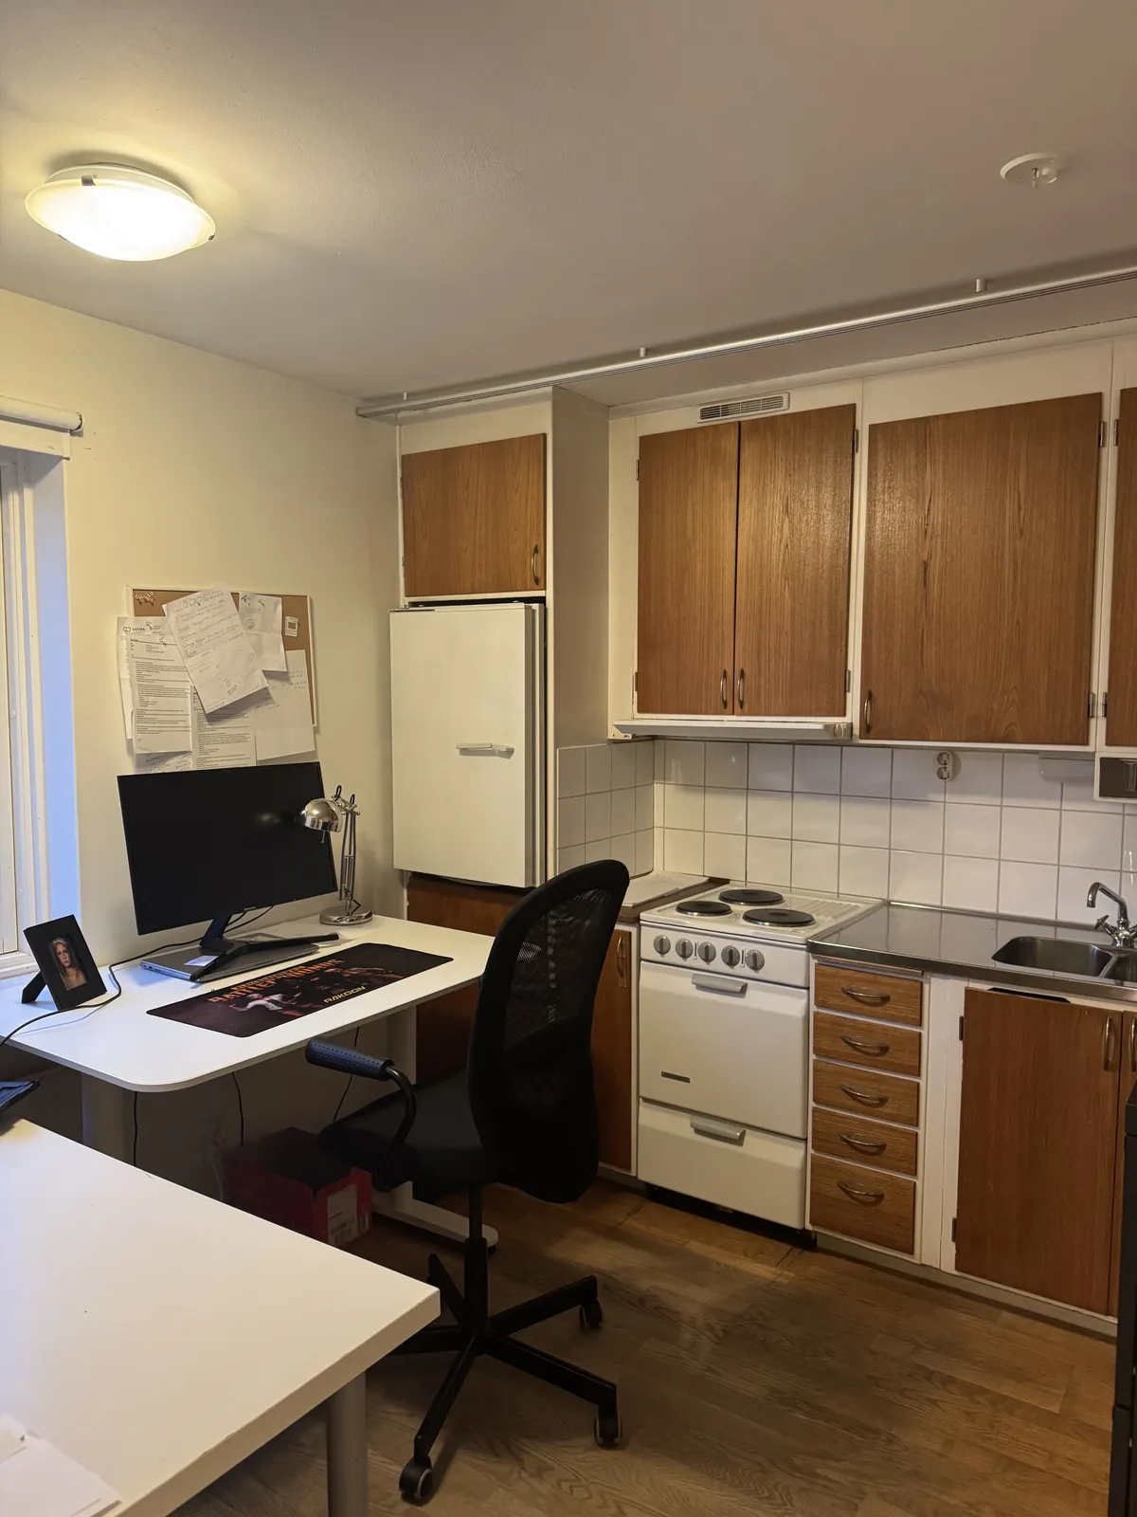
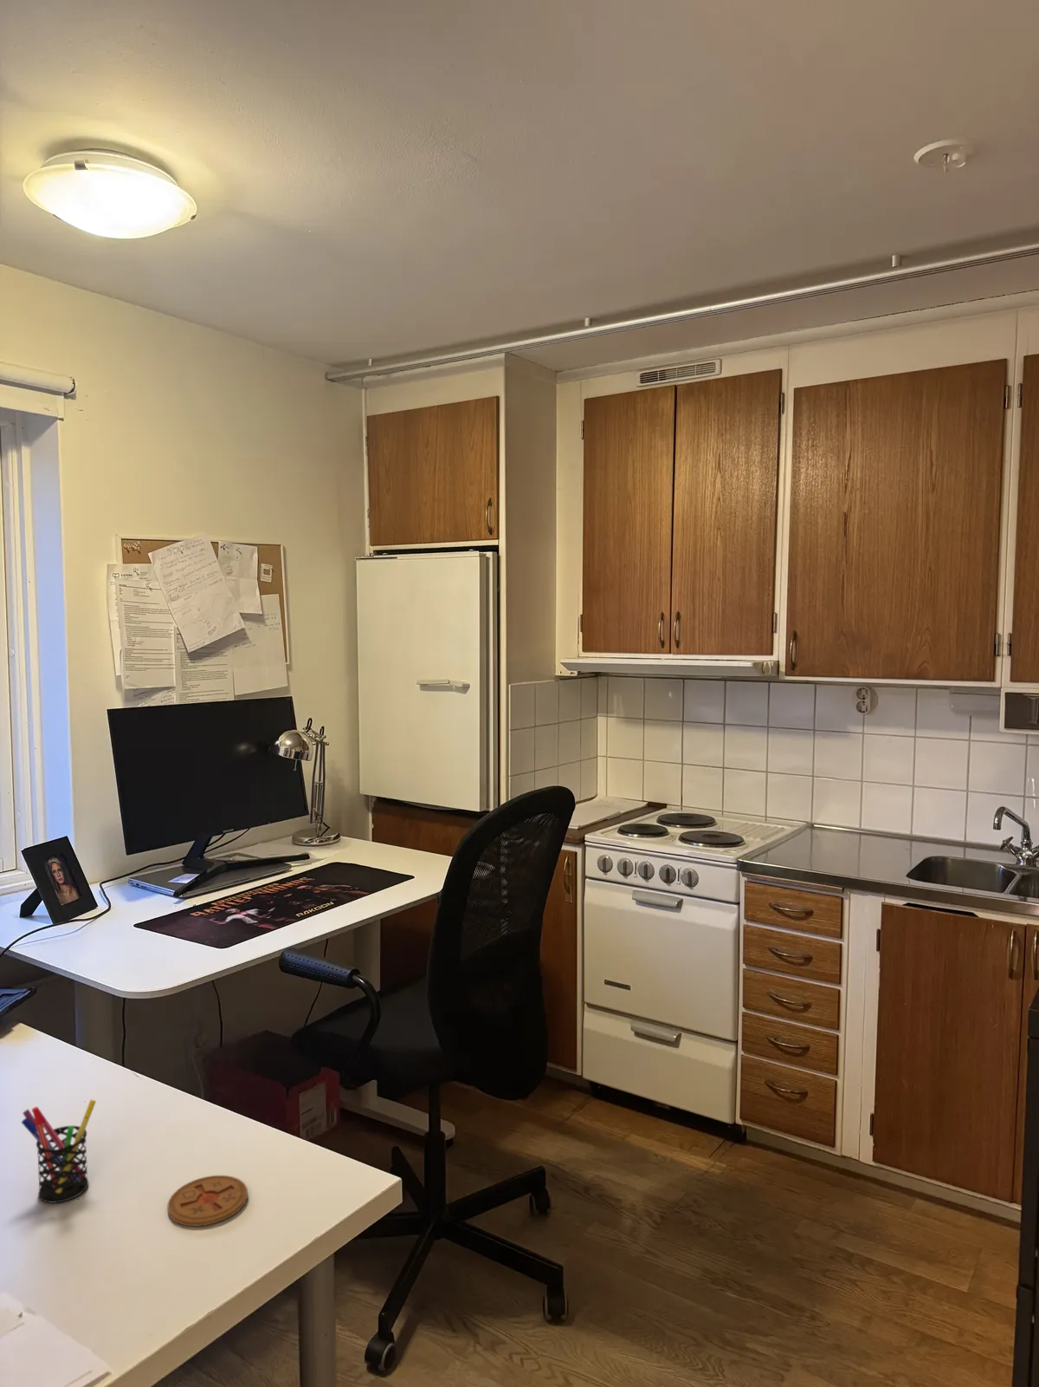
+ pen holder (61, 1148)
+ coaster (207, 1199)
